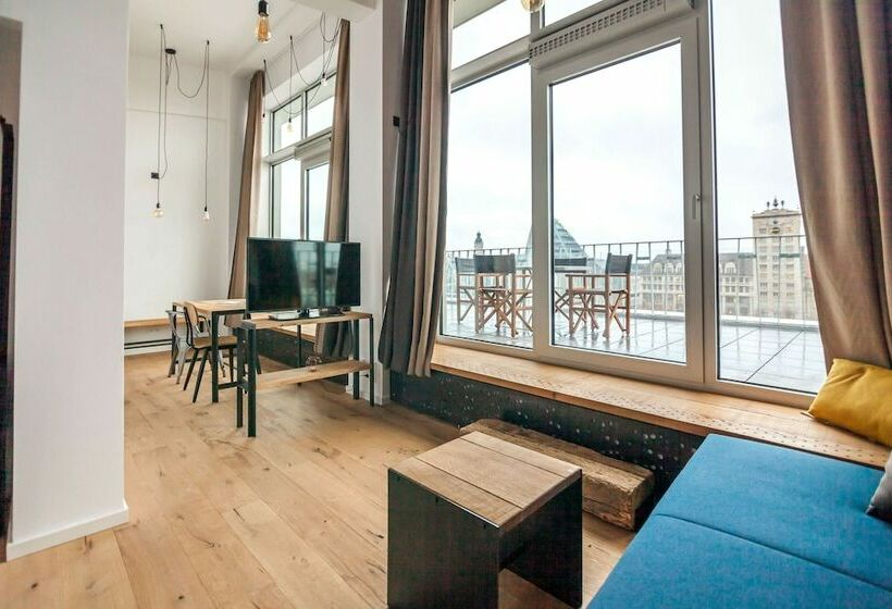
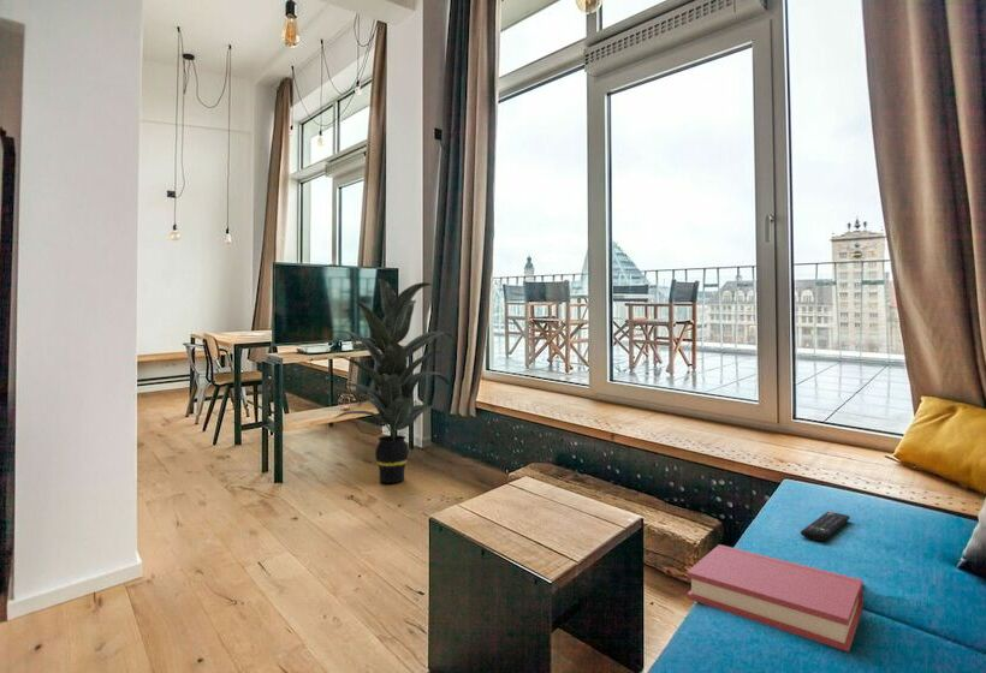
+ indoor plant (392, 376)
+ remote control (826, 525)
+ hardback book (773, 588)
